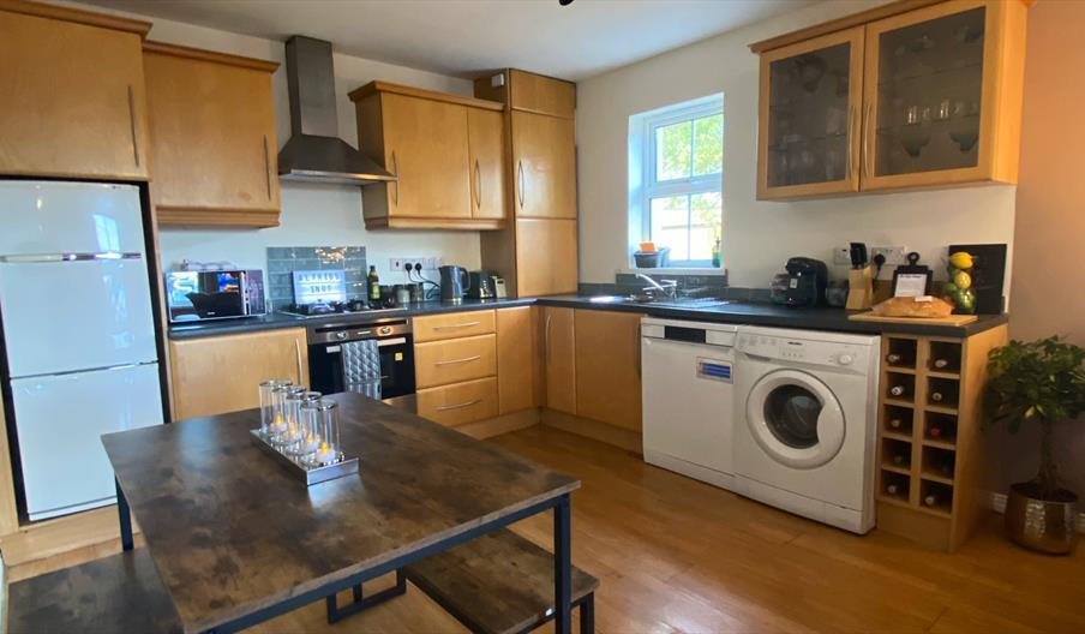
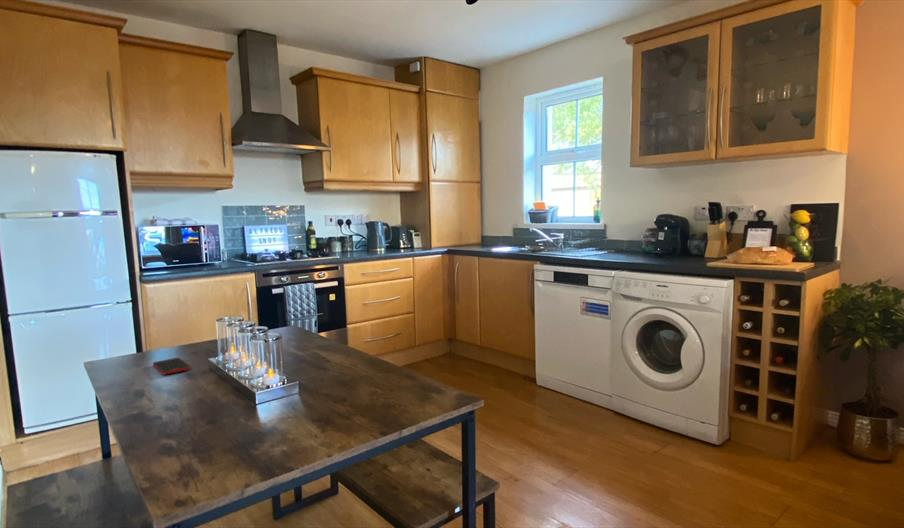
+ cell phone (171, 365)
